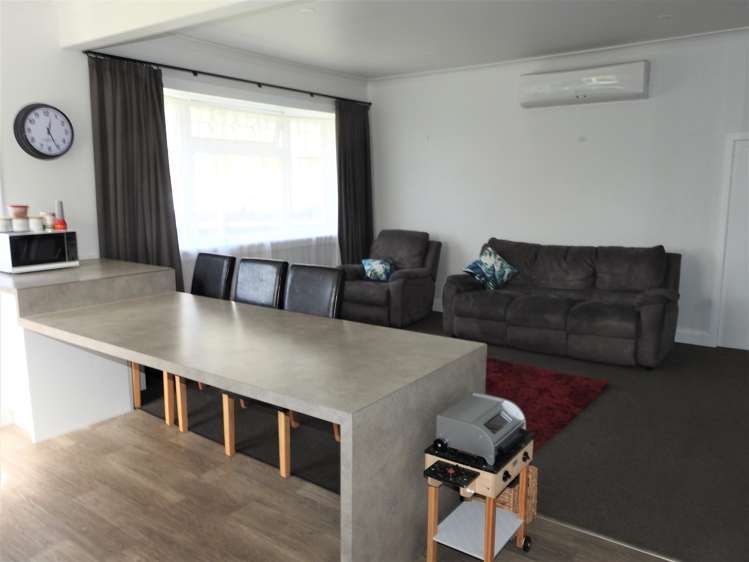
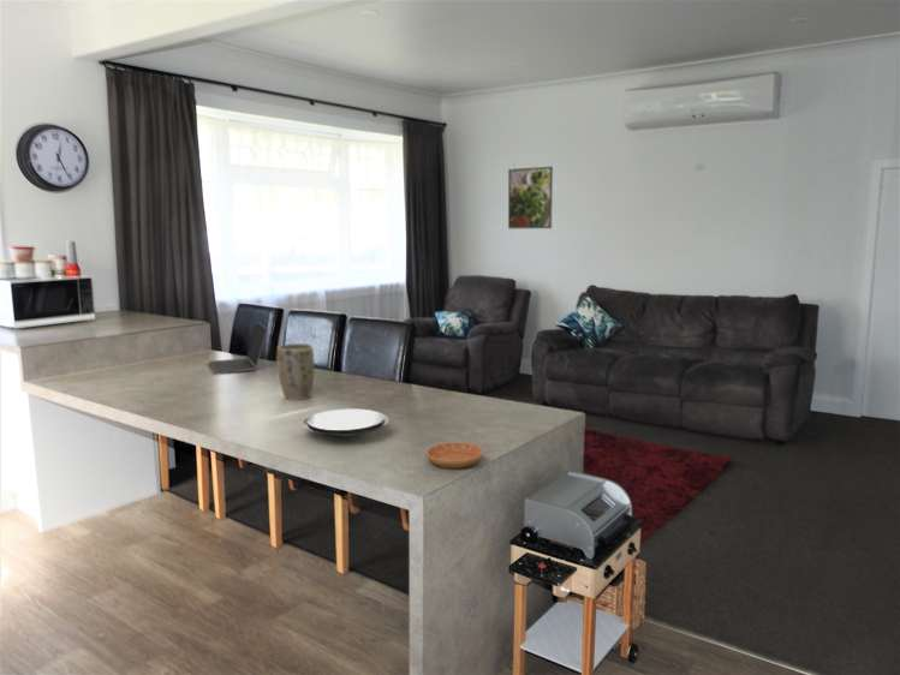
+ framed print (530, 198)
+ laptop computer (249, 350)
+ plate (346, 426)
+ saucer (454, 455)
+ plant pot (296, 371)
